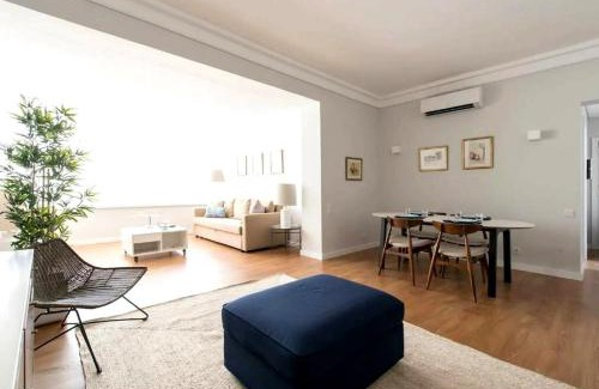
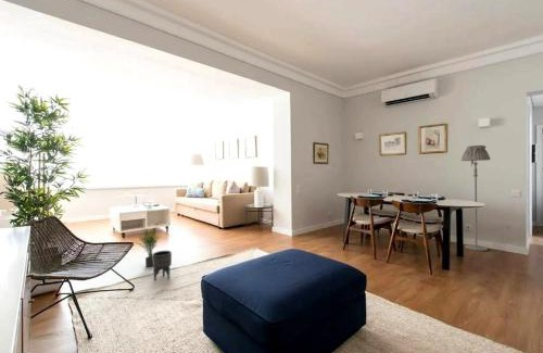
+ planter (162, 265)
+ potted plant (147, 245)
+ floor lamp (475, 197)
